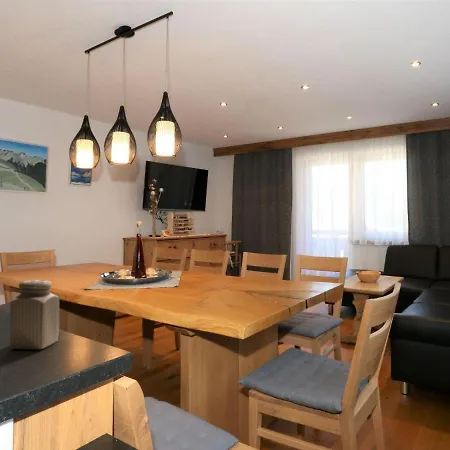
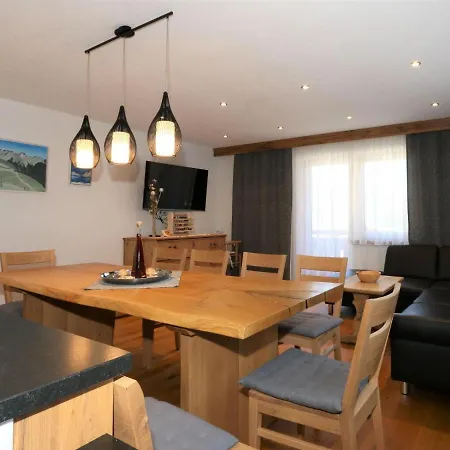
- salt shaker (35, 312)
